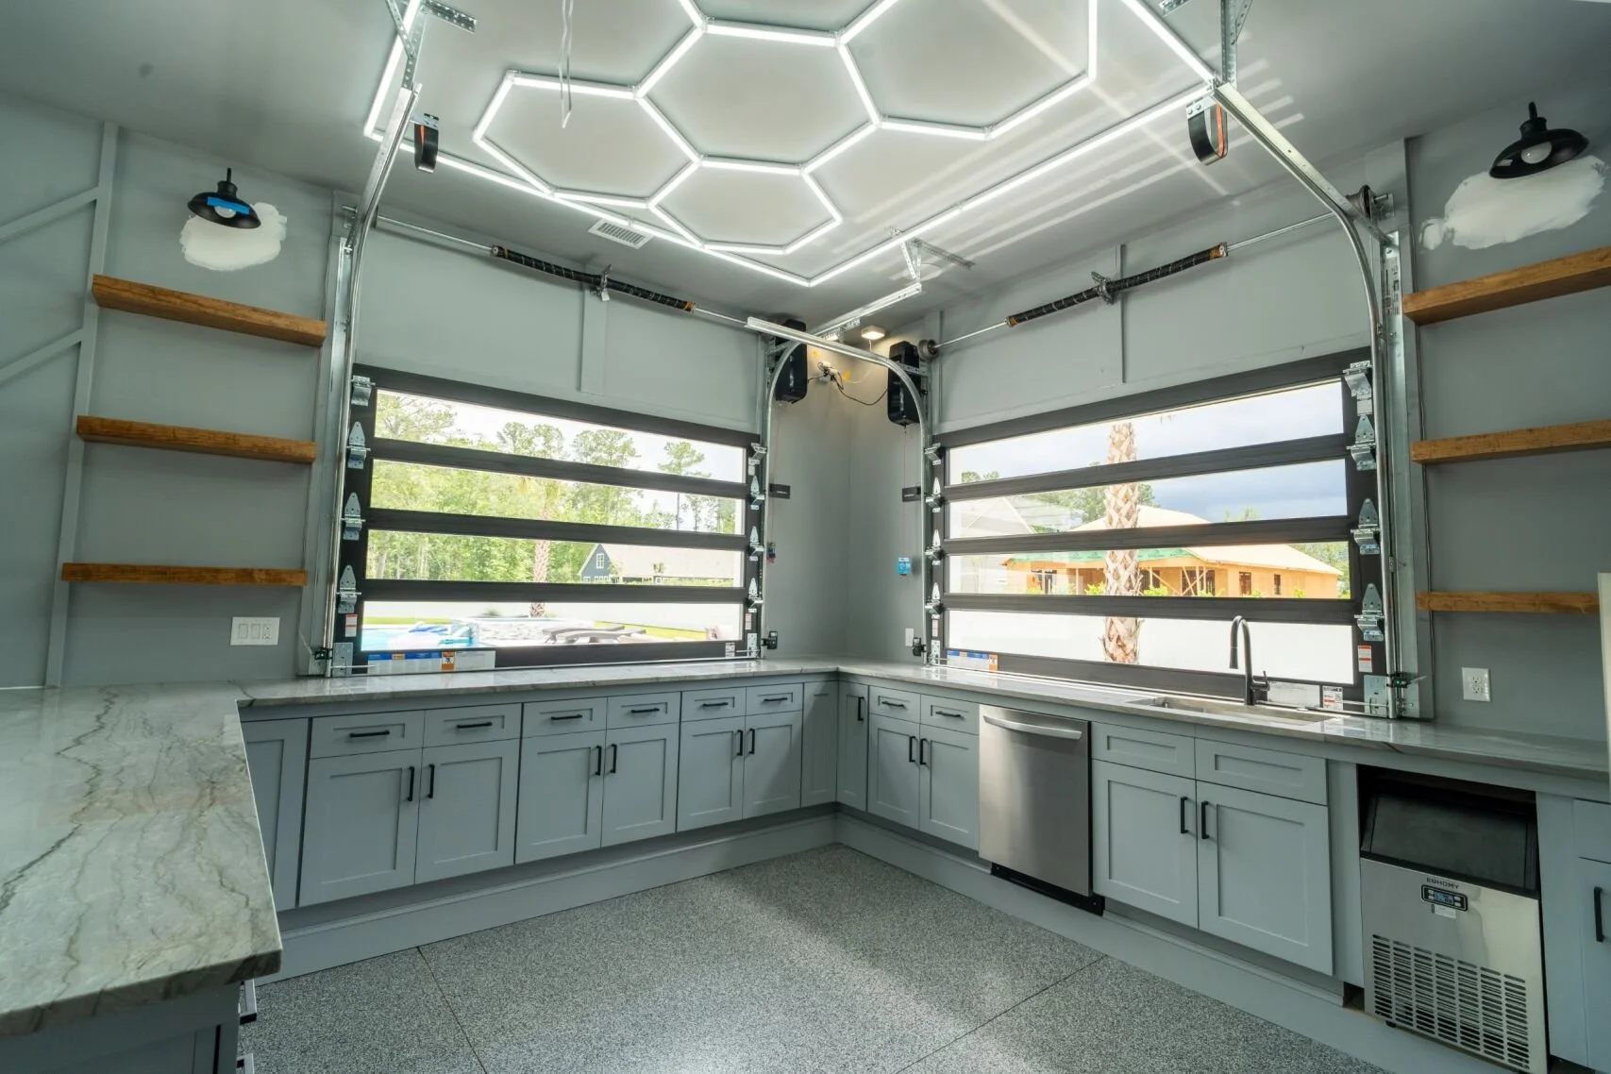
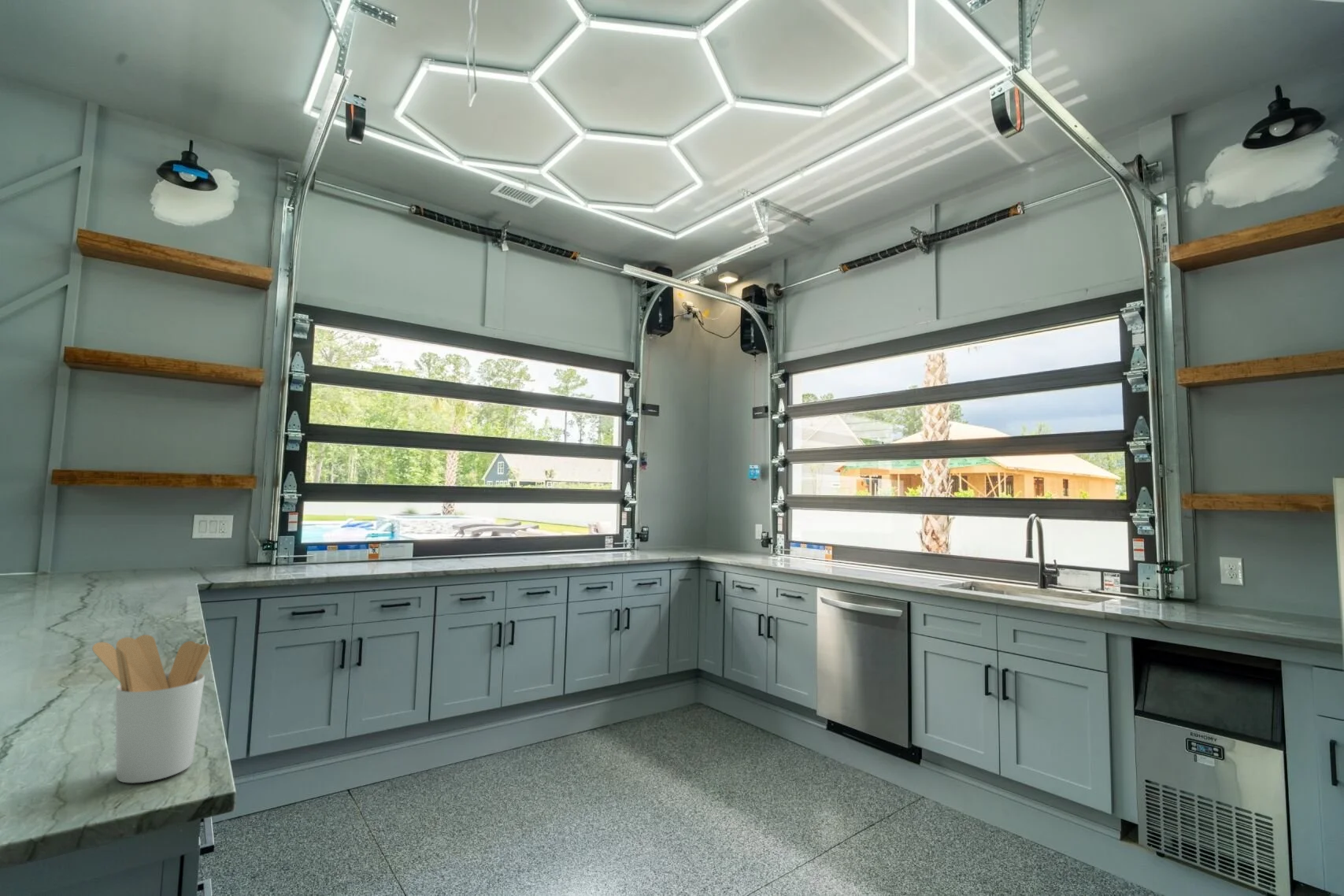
+ utensil holder (146, 701)
